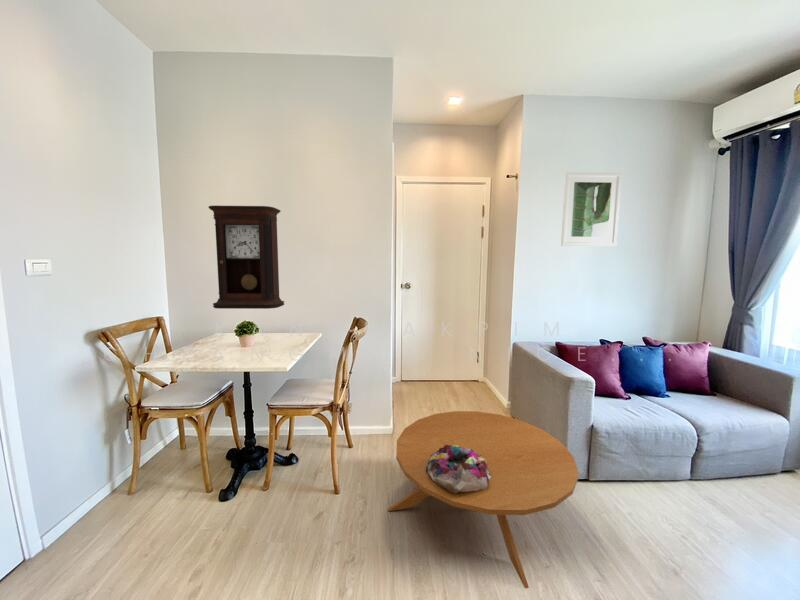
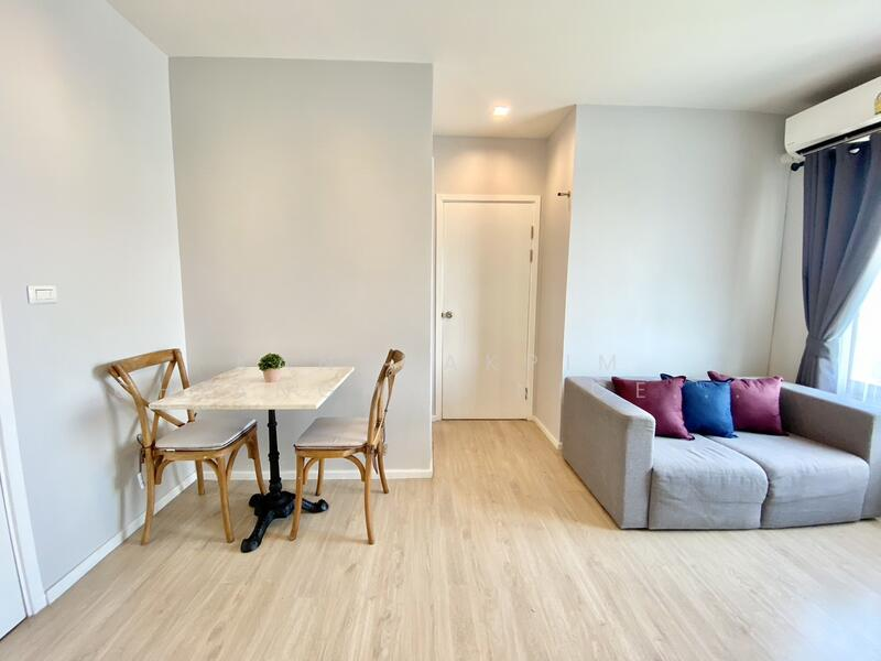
- coffee table (489, 473)
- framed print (590, 209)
- pendulum clock (246, 258)
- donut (458, 463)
